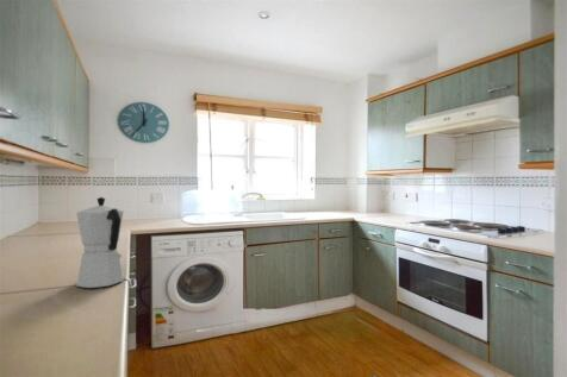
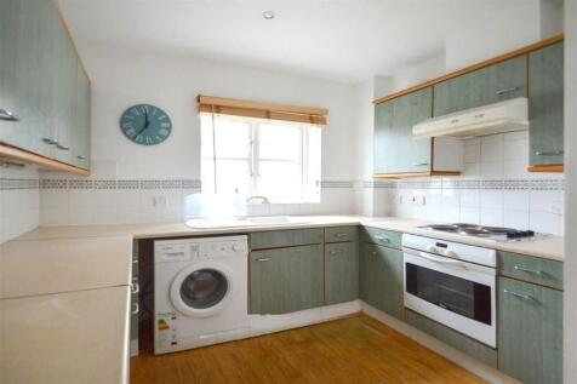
- moka pot (102, 239)
